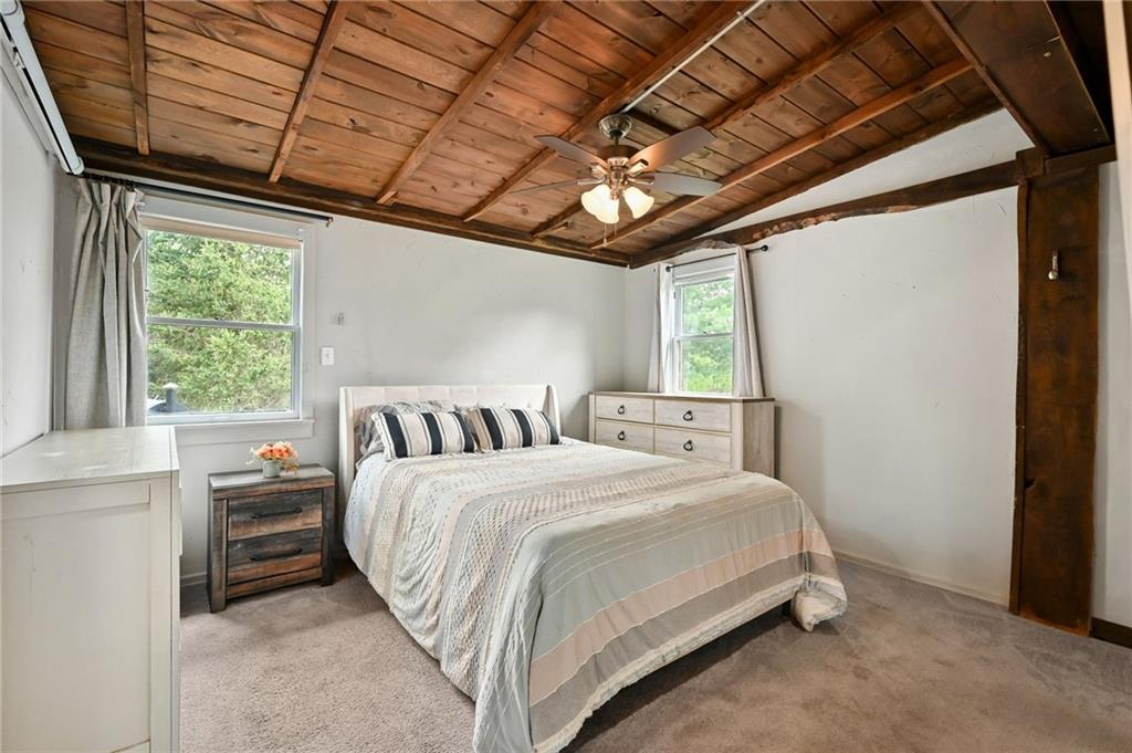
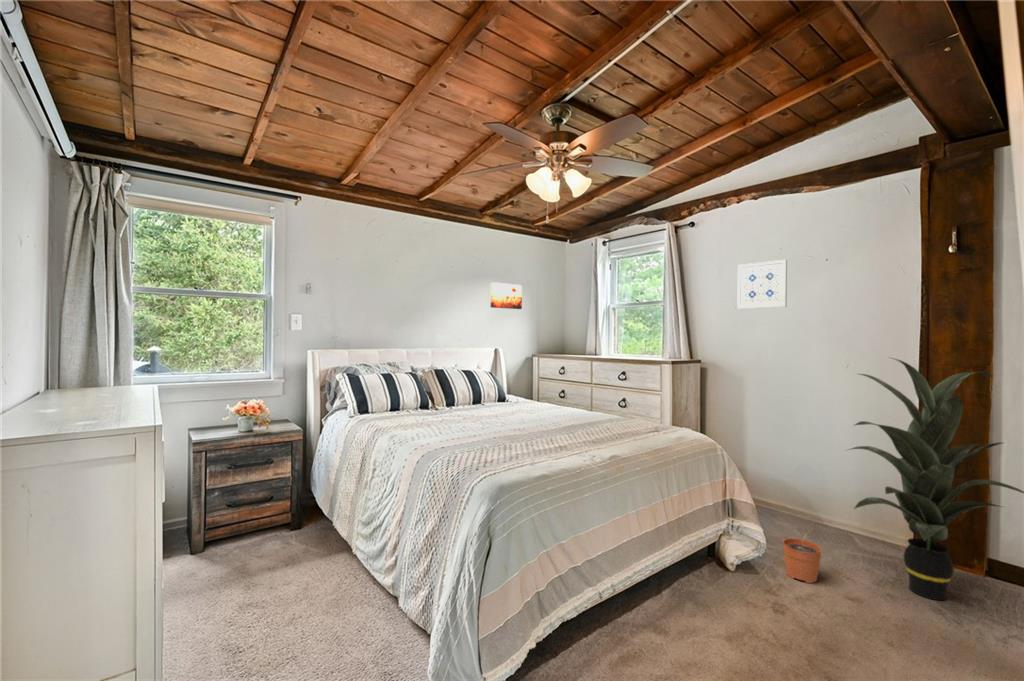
+ plant pot (801, 553)
+ indoor plant (916, 473)
+ wall art (761, 285)
+ wall art (506, 296)
